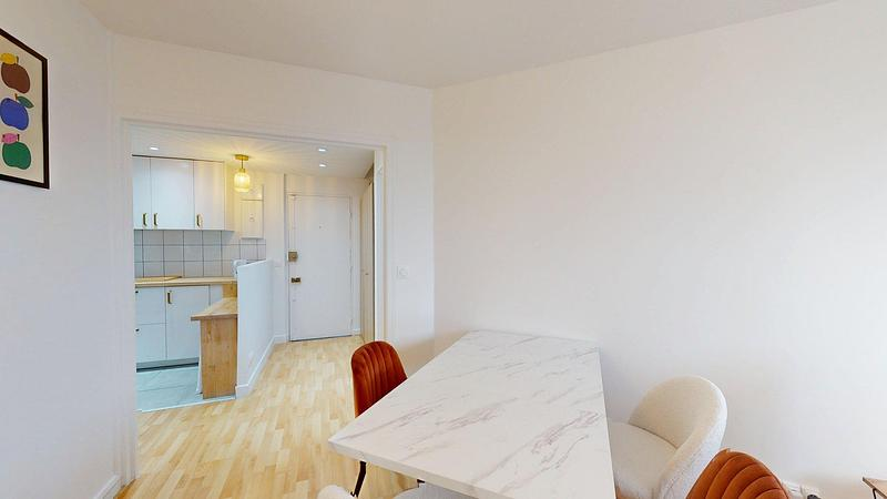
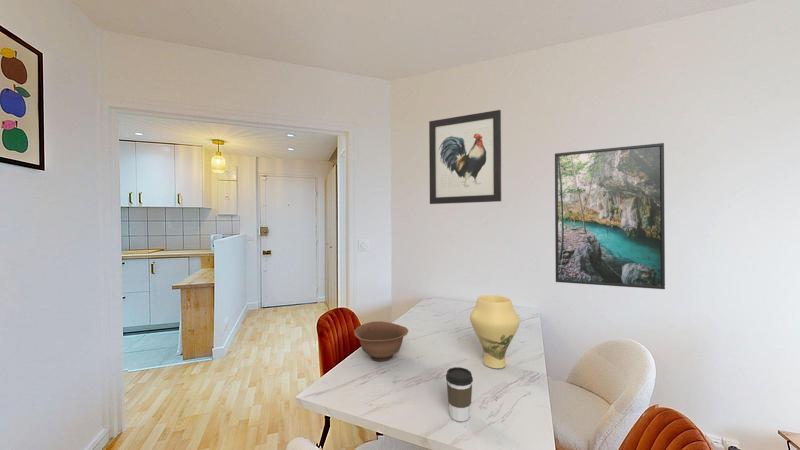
+ bowl (381, 343)
+ wall art (463, 159)
+ coffee cup (459, 394)
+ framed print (606, 217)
+ vase (494, 331)
